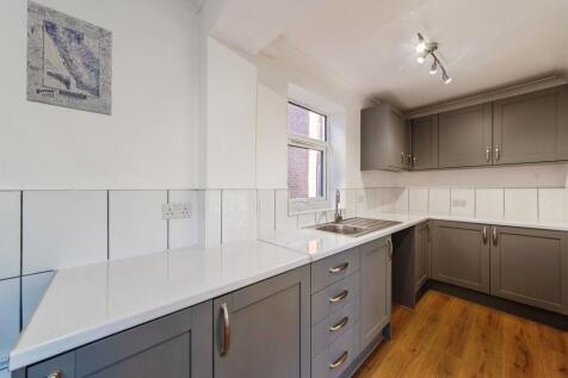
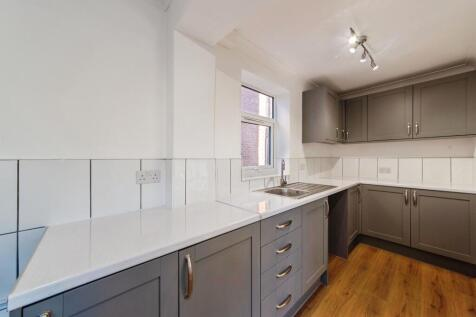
- wall art (73, 63)
